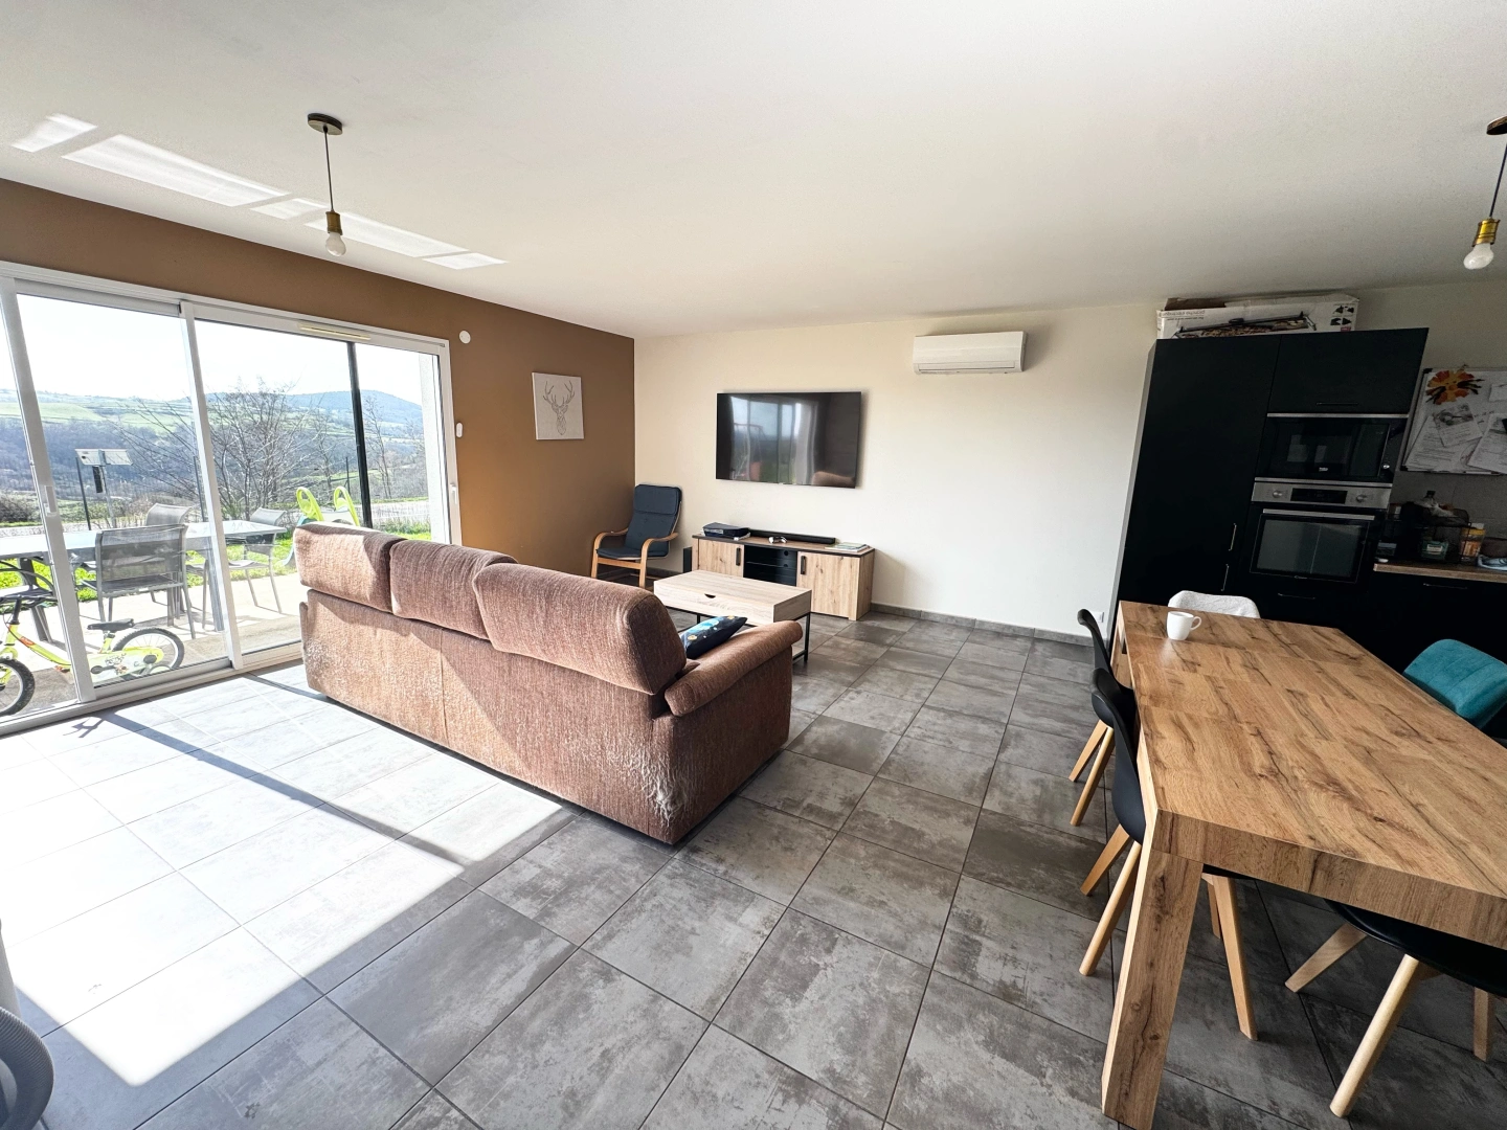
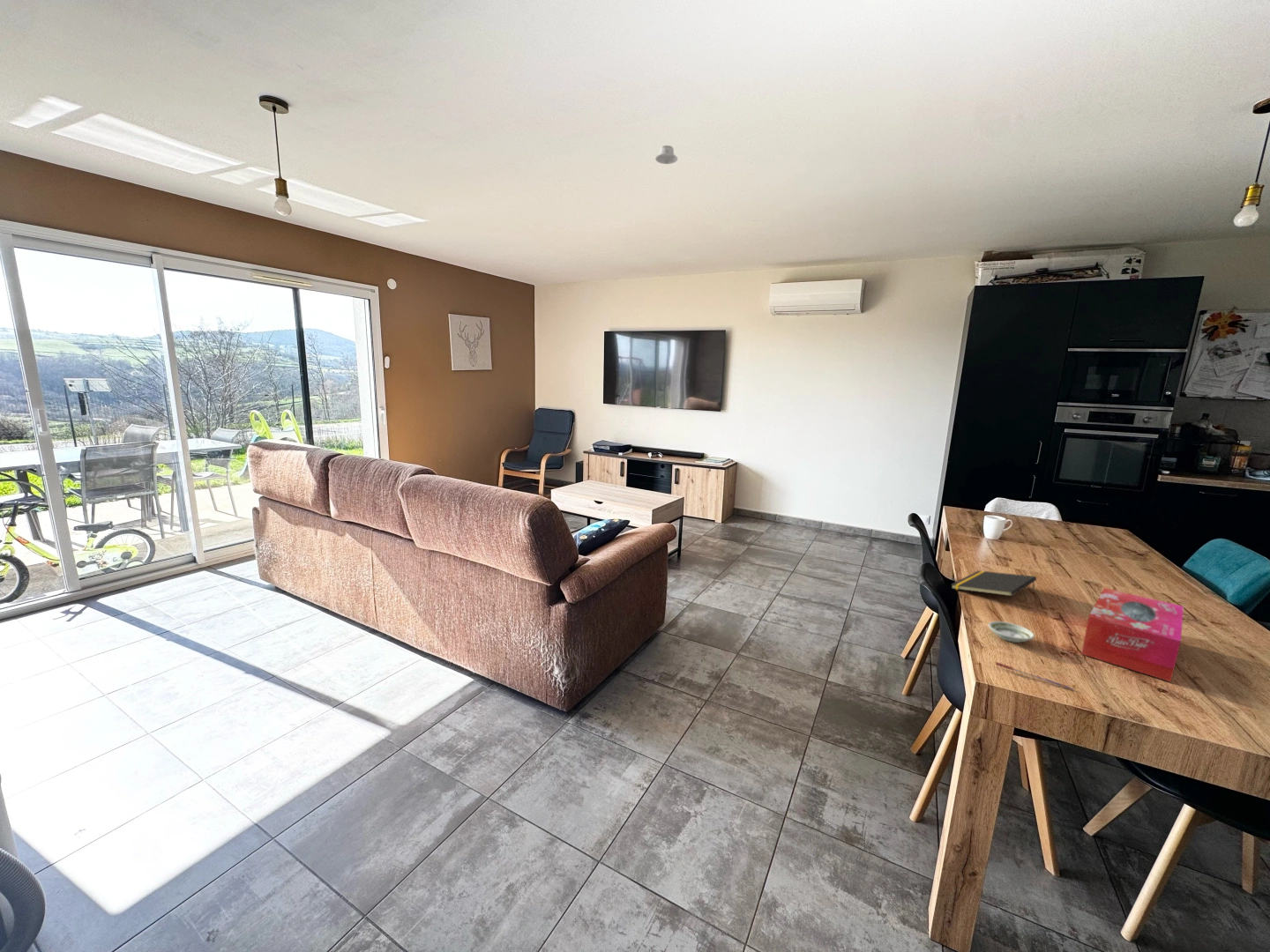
+ pen (1034, 675)
+ recessed light (666, 154)
+ saucer (1010, 633)
+ notepad (993, 582)
+ tissue box (1133, 629)
